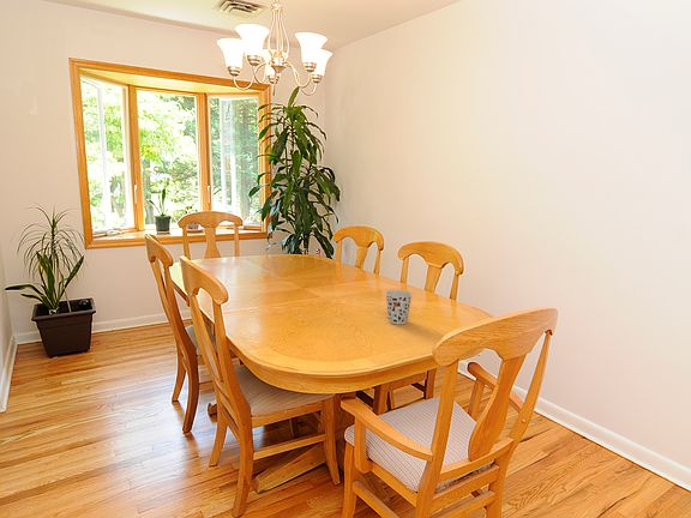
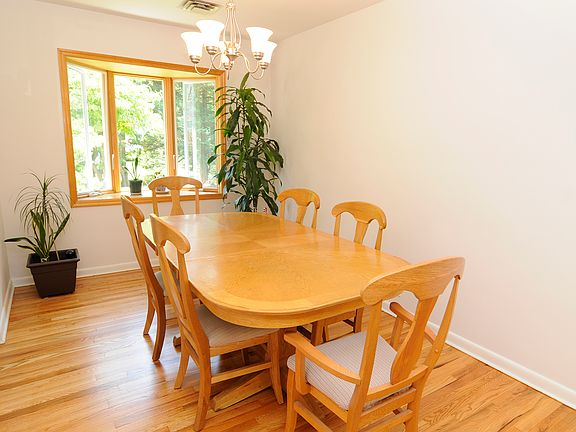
- cup (398, 307)
